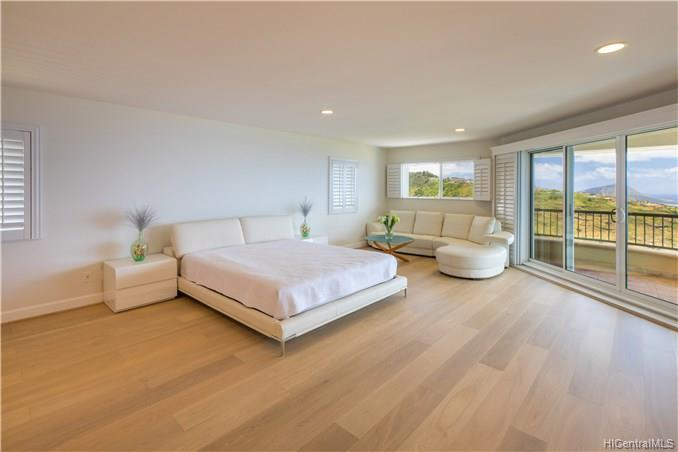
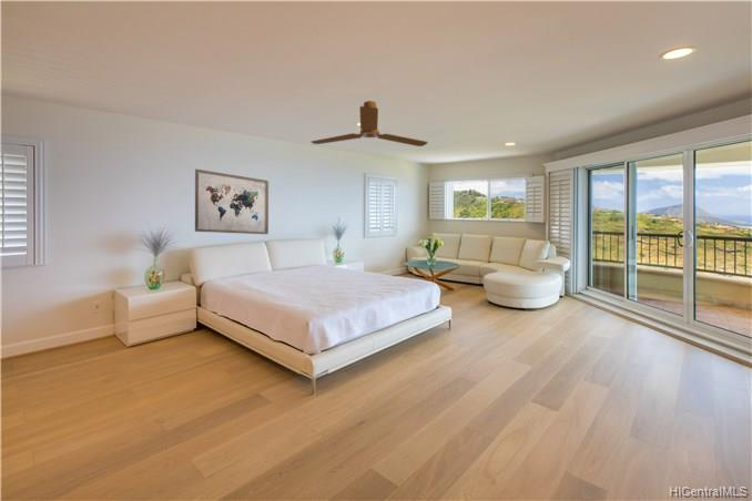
+ wall art (234, 204)
+ ceiling fan (369, 114)
